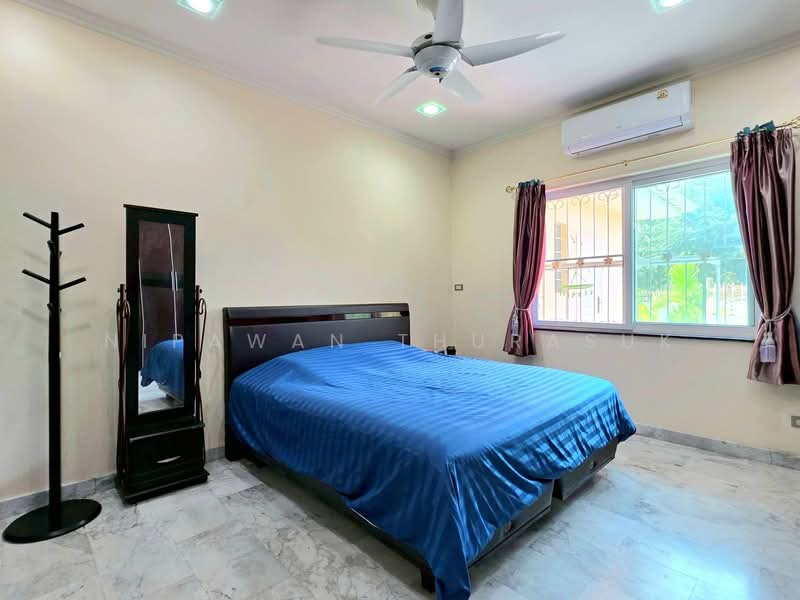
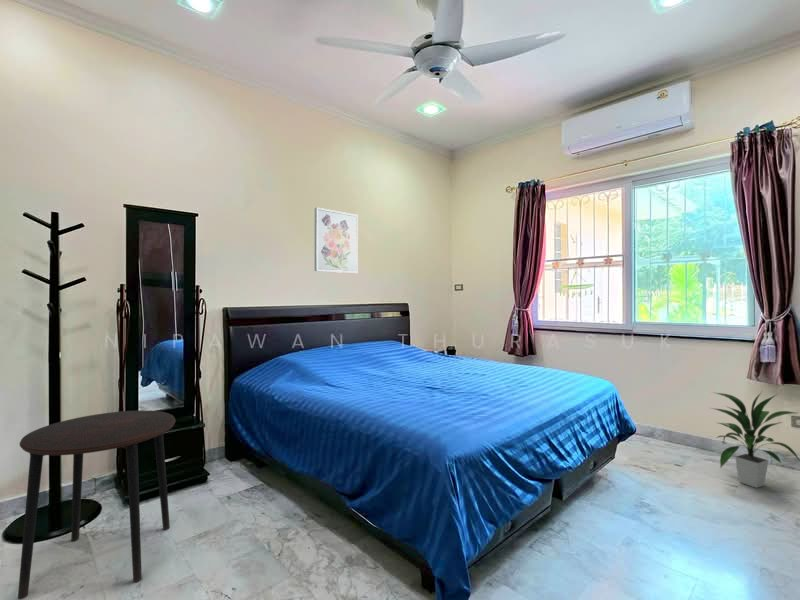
+ indoor plant (747, 435)
+ side table (81, 490)
+ wall art (337, 241)
